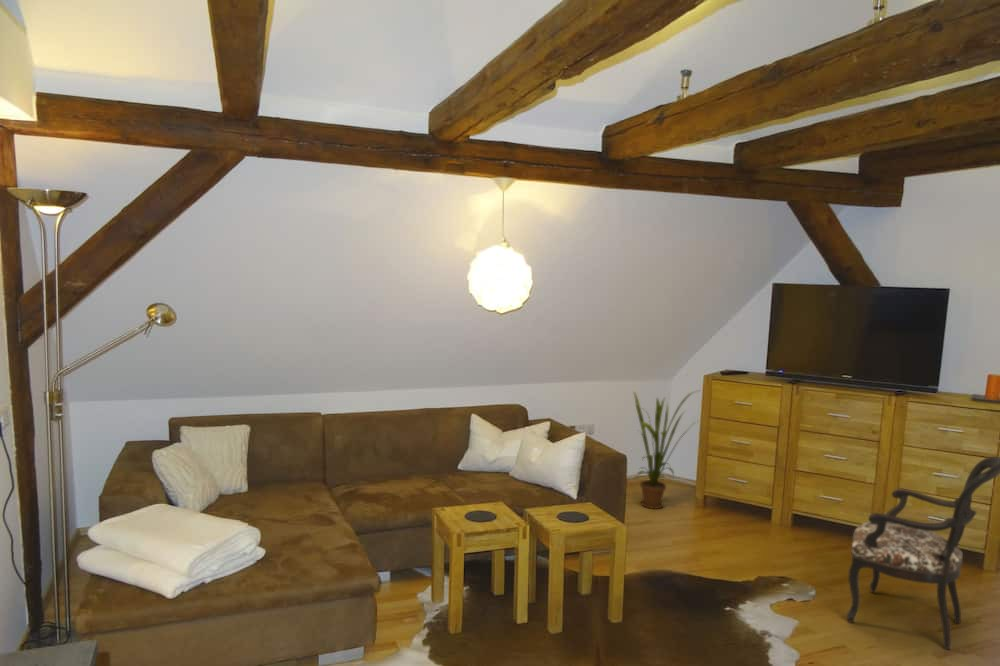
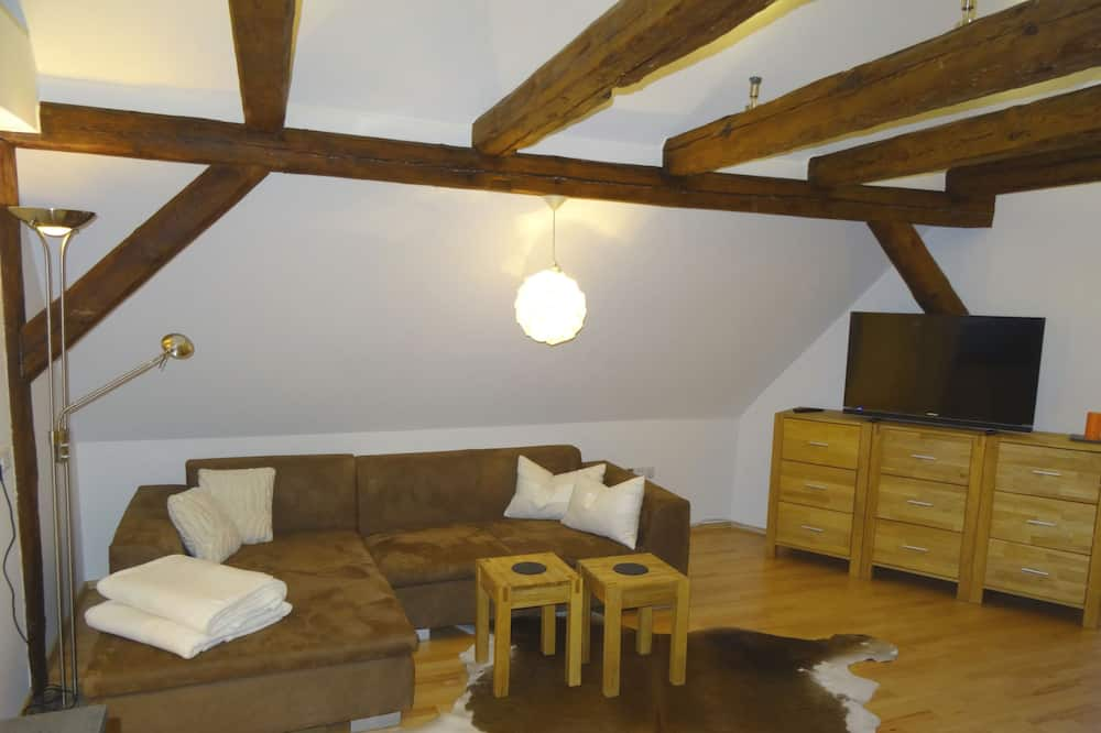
- armchair (921, 536)
- house plant (661, 447)
